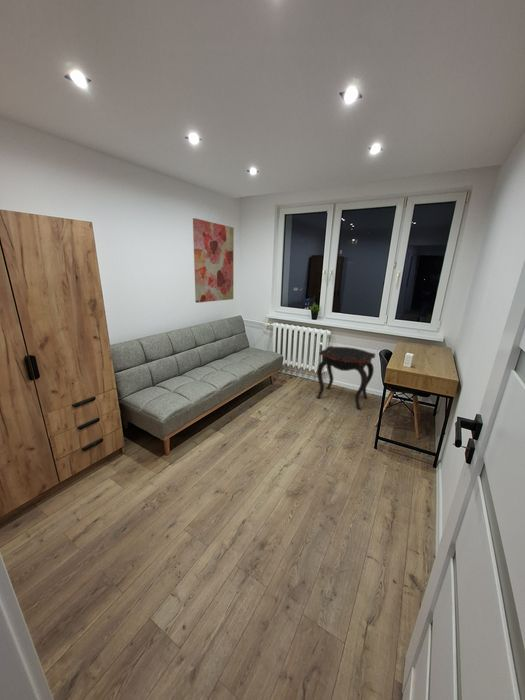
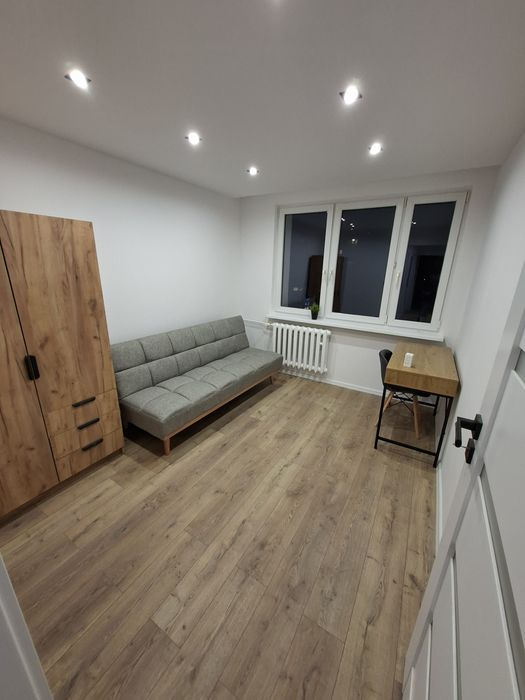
- wall art (215, 263)
- side table (344, 370)
